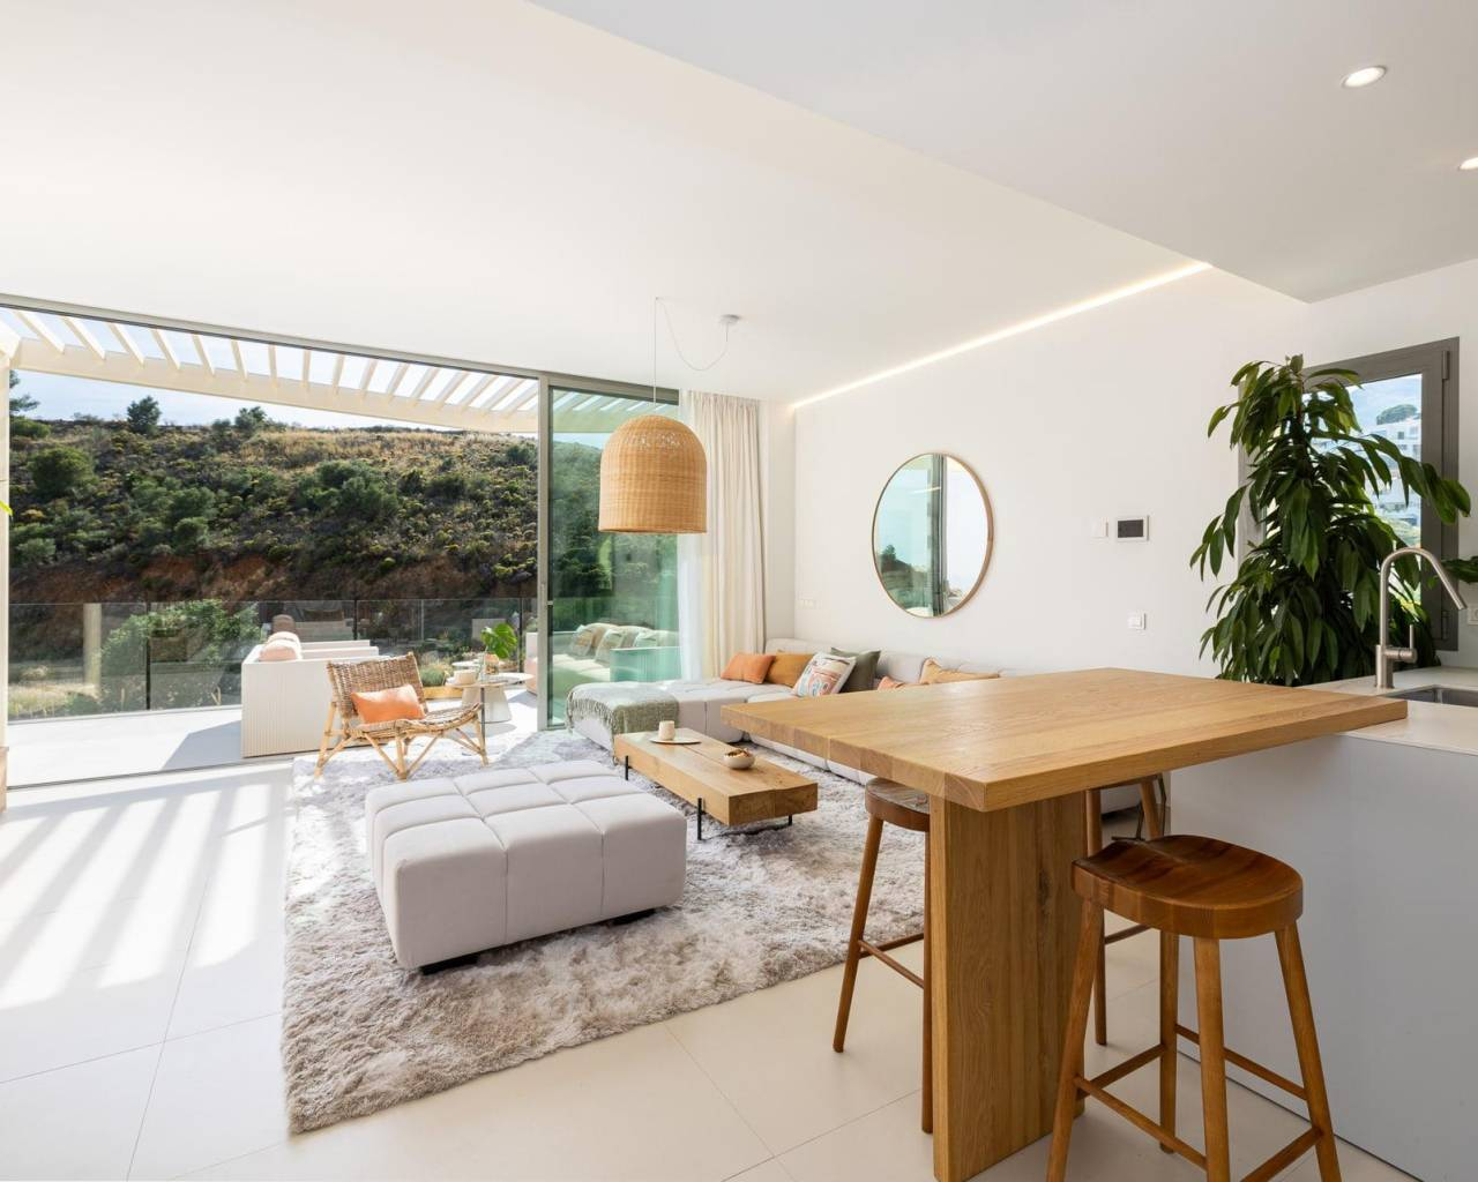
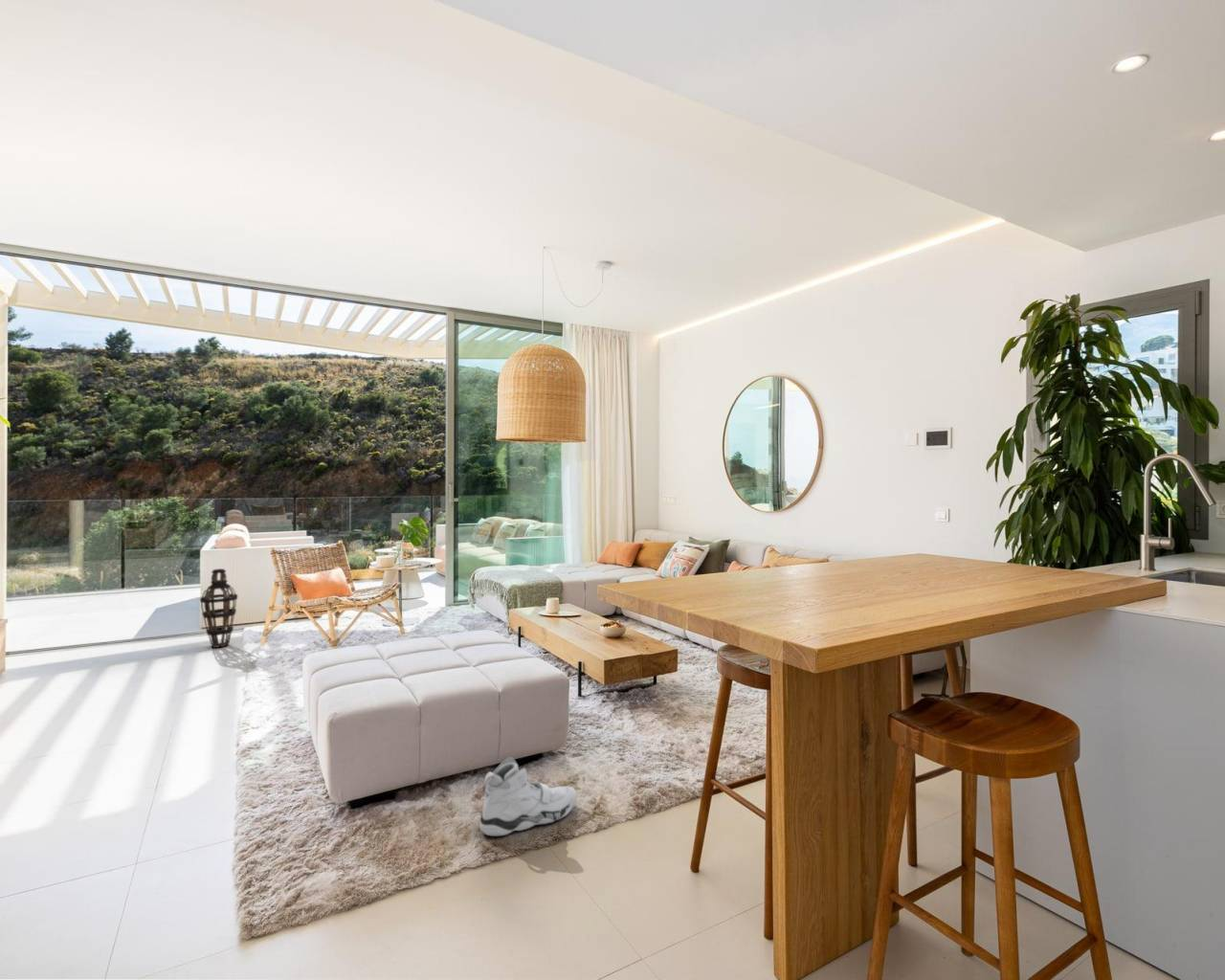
+ lantern (218, 609)
+ sneaker (529, 789)
